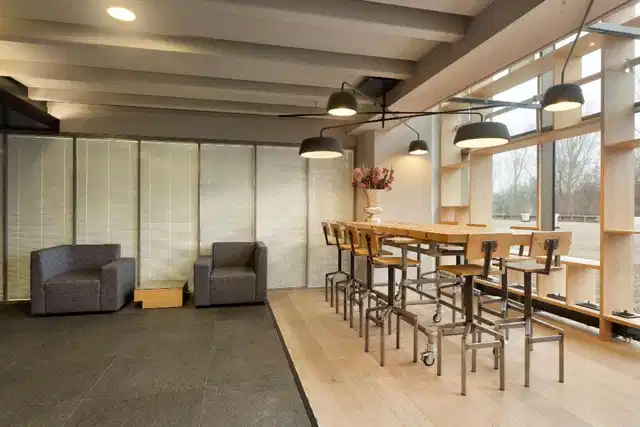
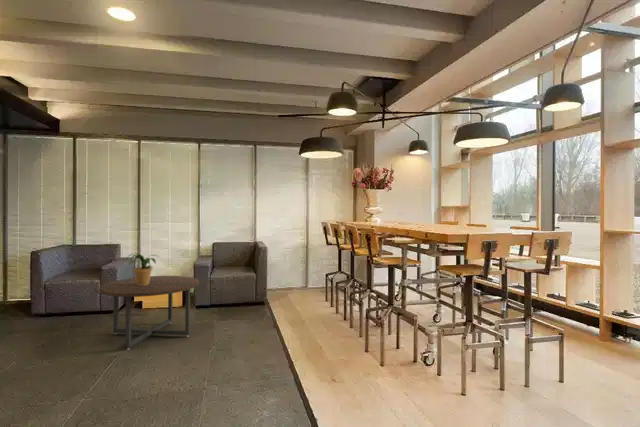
+ coffee table (151, 295)
+ potted plant (142, 268)
